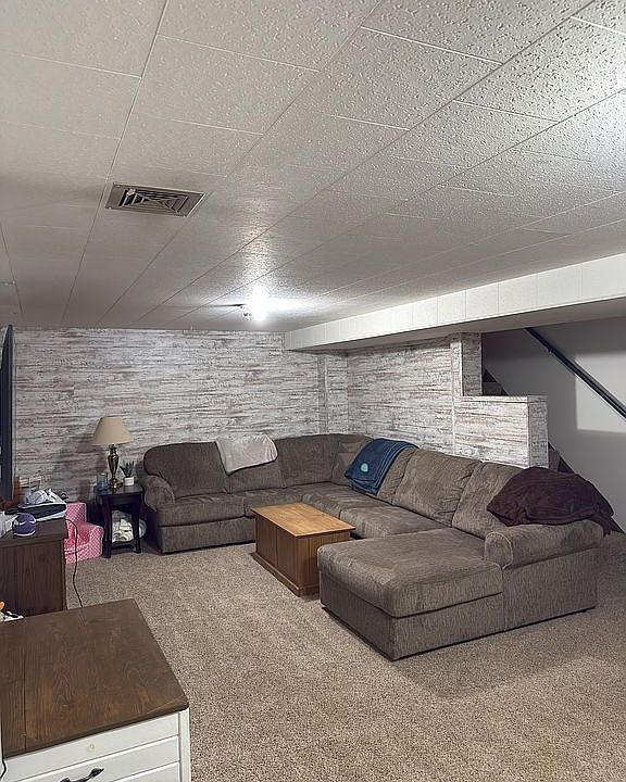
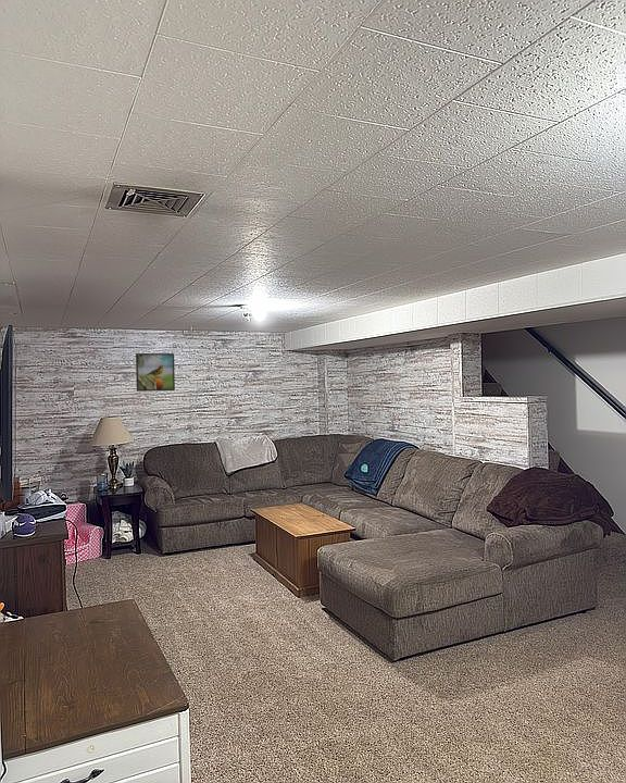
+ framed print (155, 372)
